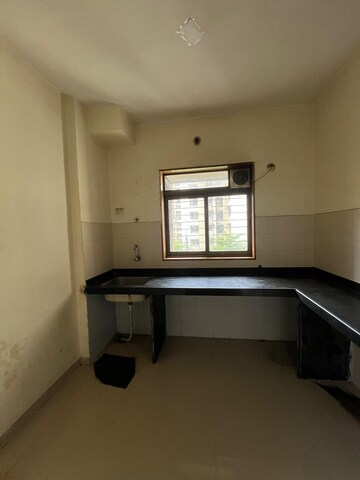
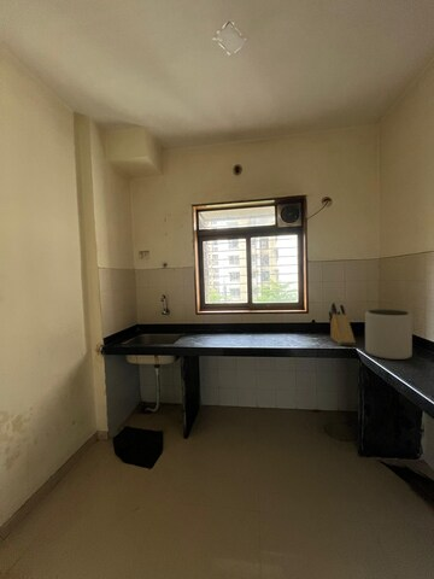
+ knife block (340, 322)
+ plant pot (387, 333)
